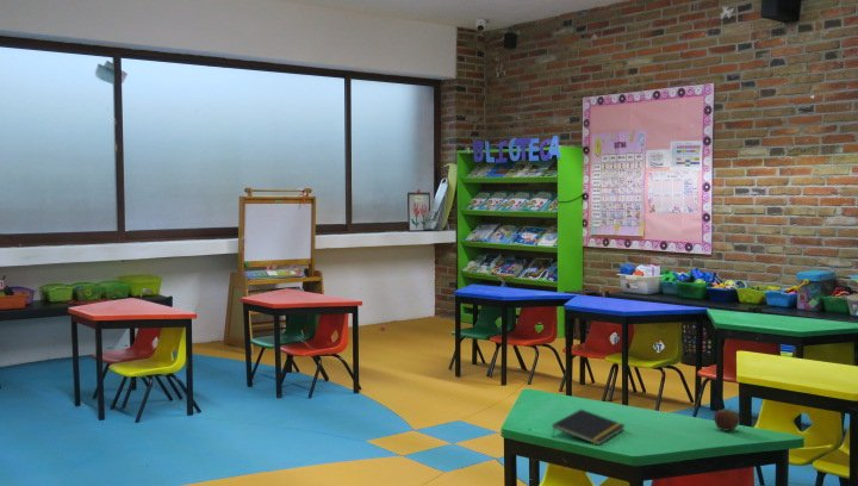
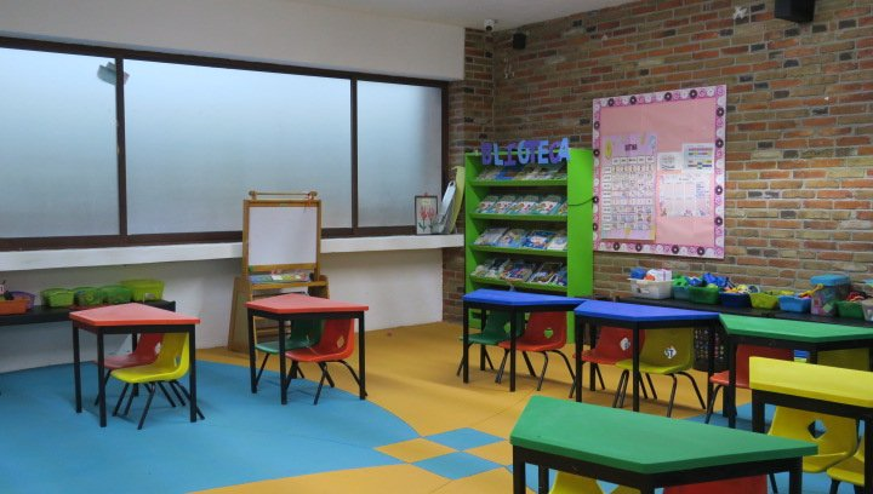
- notepad (589, 425)
- apple (726, 417)
